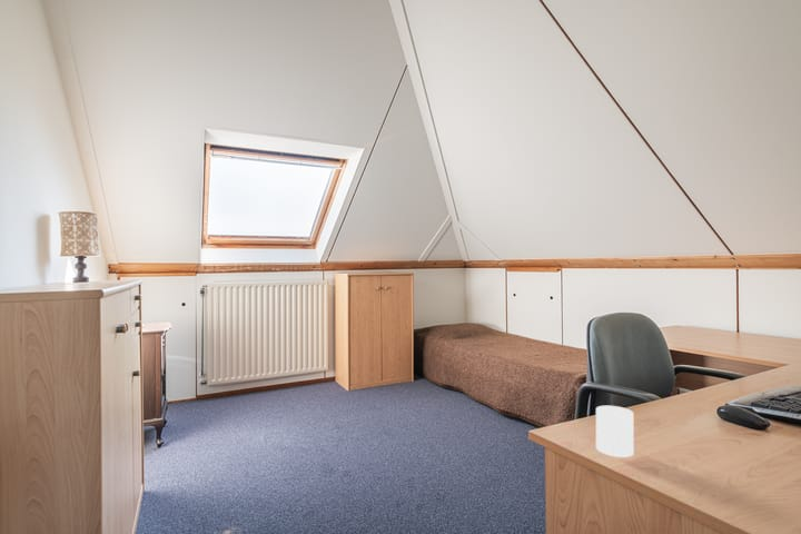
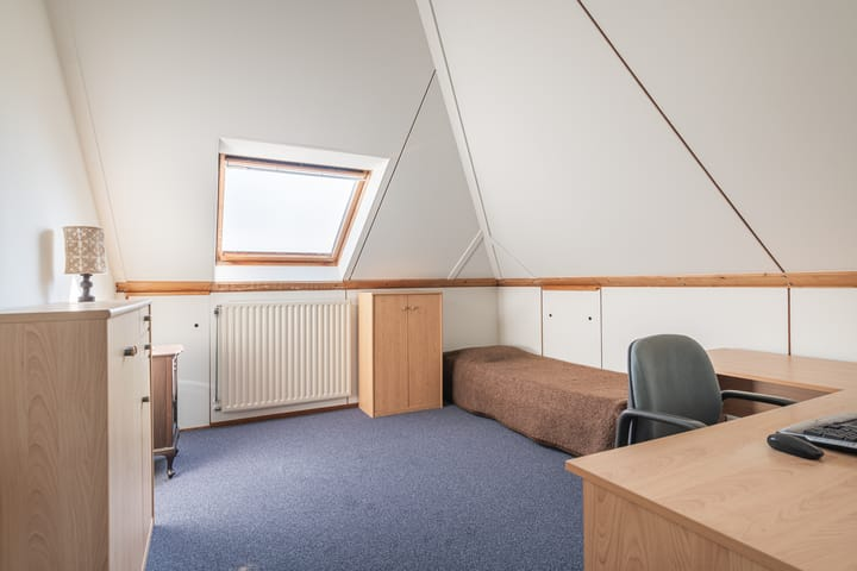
- mug (616, 427)
